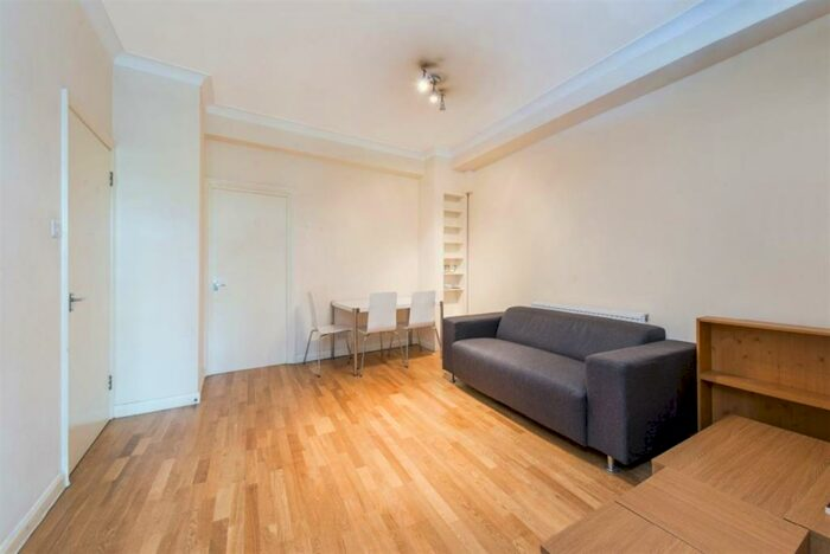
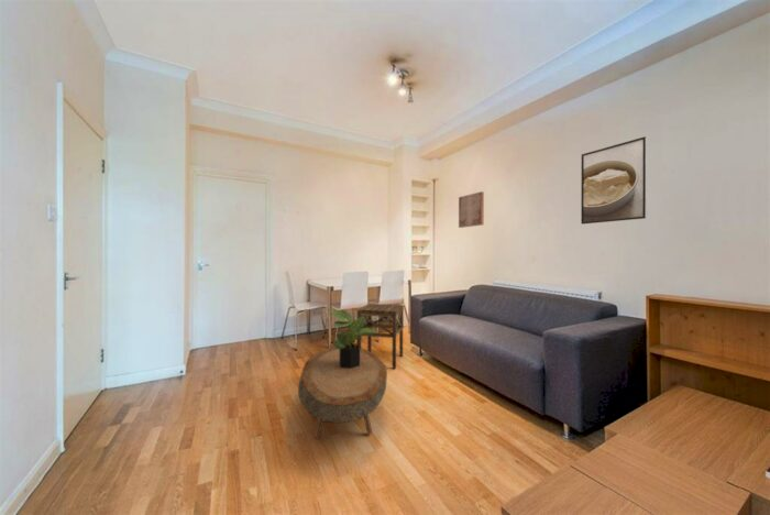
+ side table (381, 333)
+ wall art (470, 210)
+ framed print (610, 184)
+ potted plant (350, 337)
+ coffee table (343, 387)
